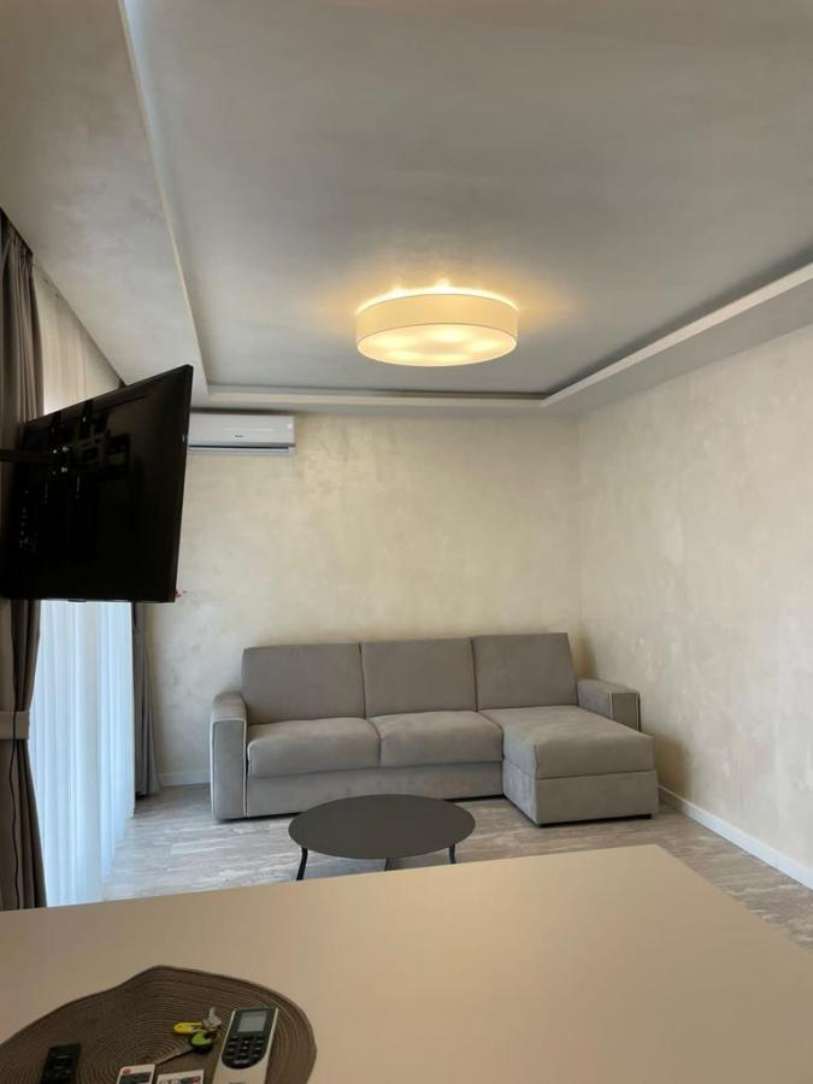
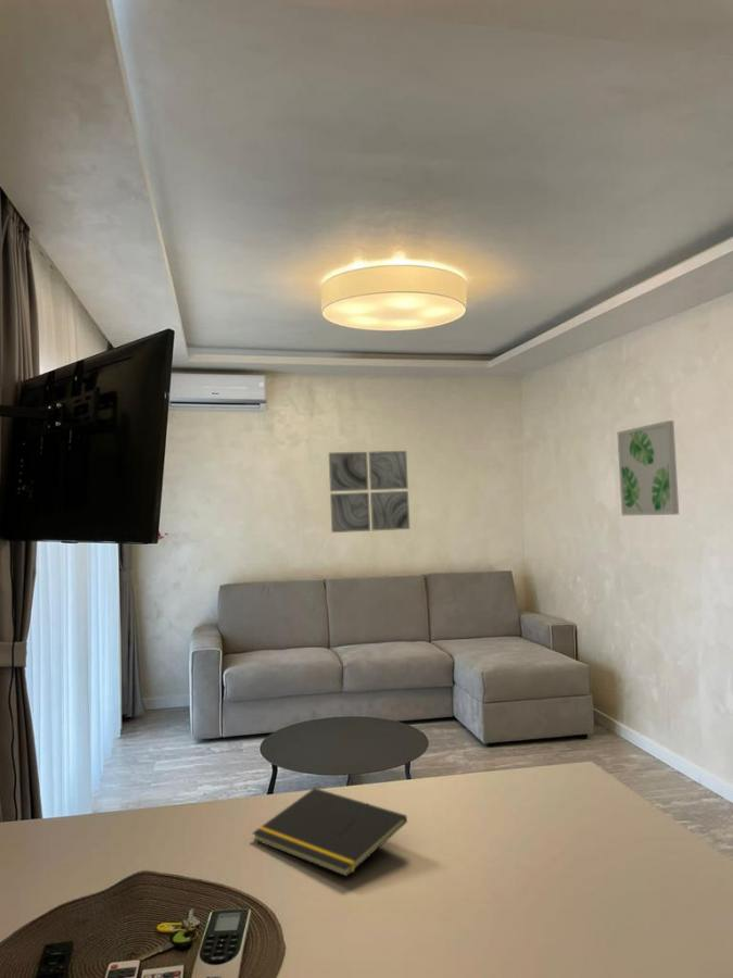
+ wall art (646, 471)
+ notepad (329, 827)
+ wall art (368, 492)
